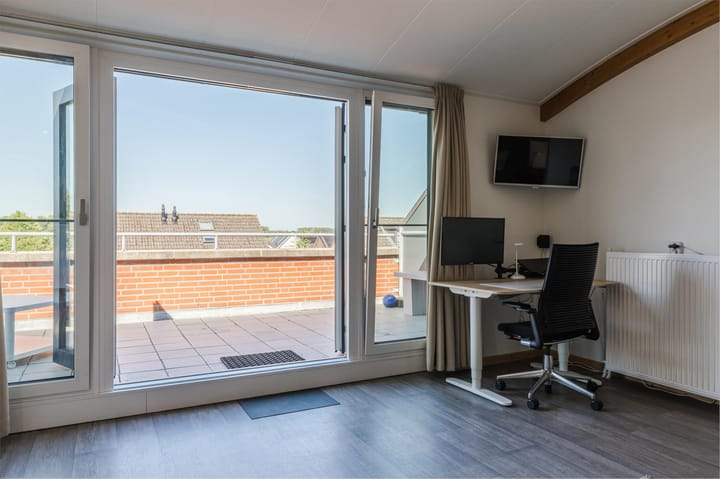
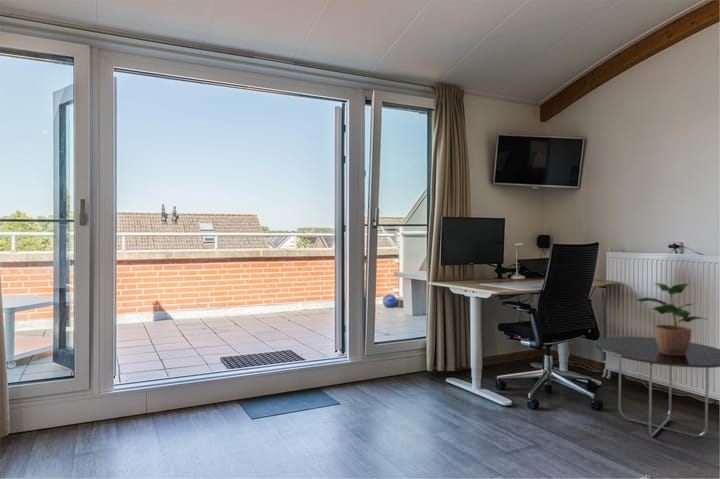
+ side table (669, 388)
+ potted plant (673, 316)
